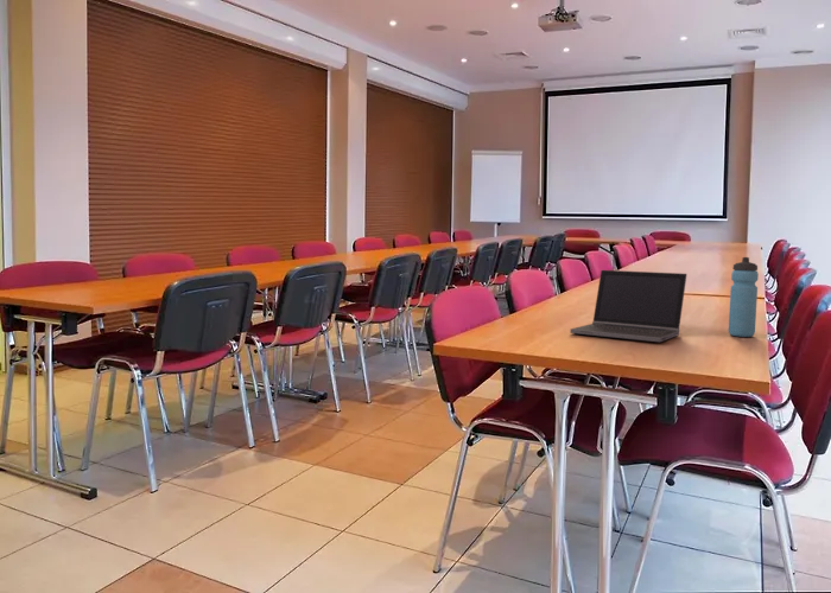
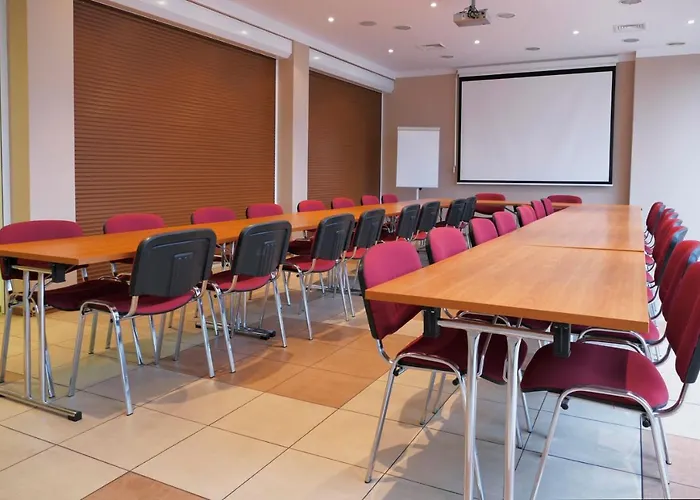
- water bottle (743, 295)
- laptop computer (628, 302)
